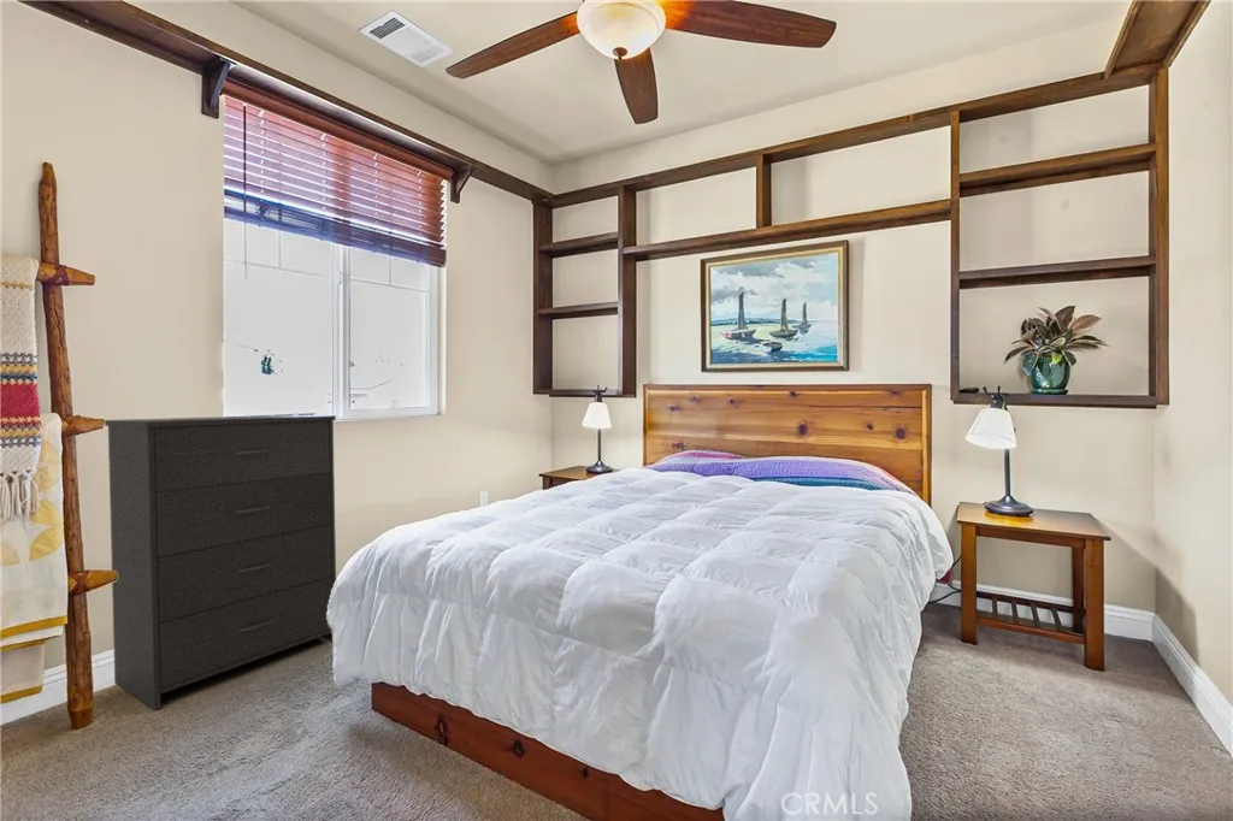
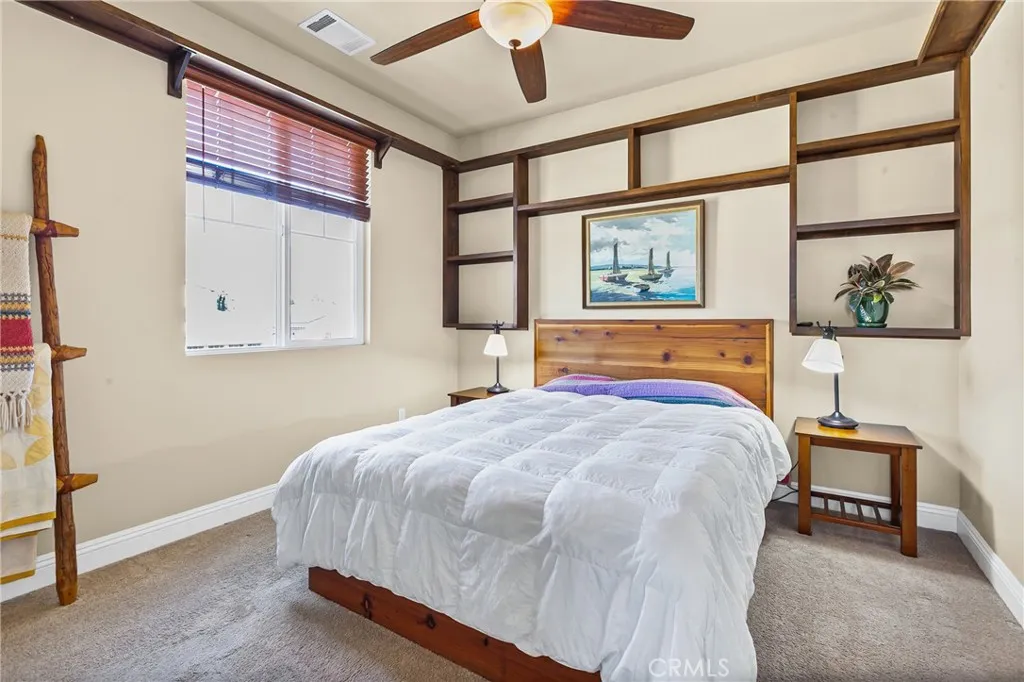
- dresser (232, 539)
